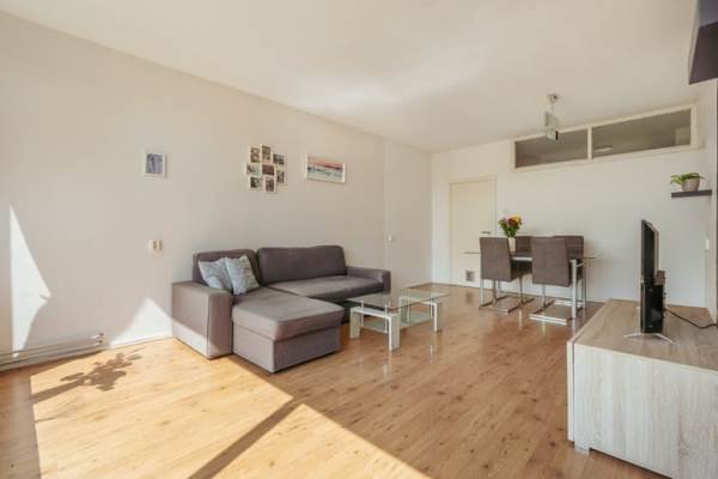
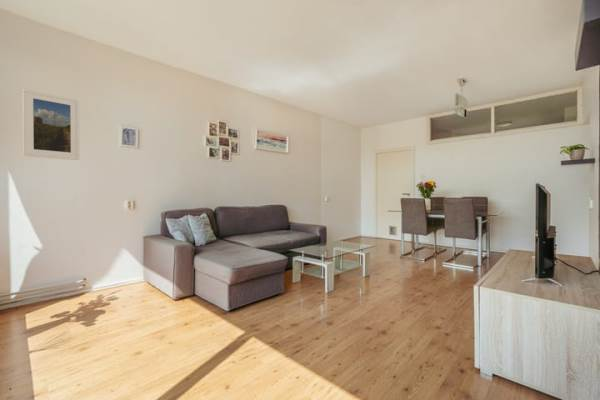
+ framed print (52, 126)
